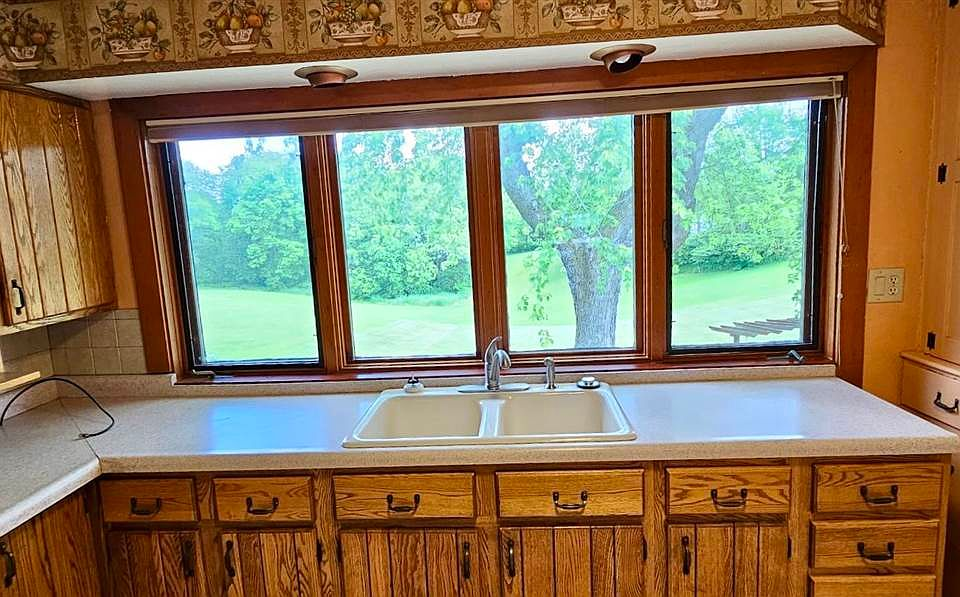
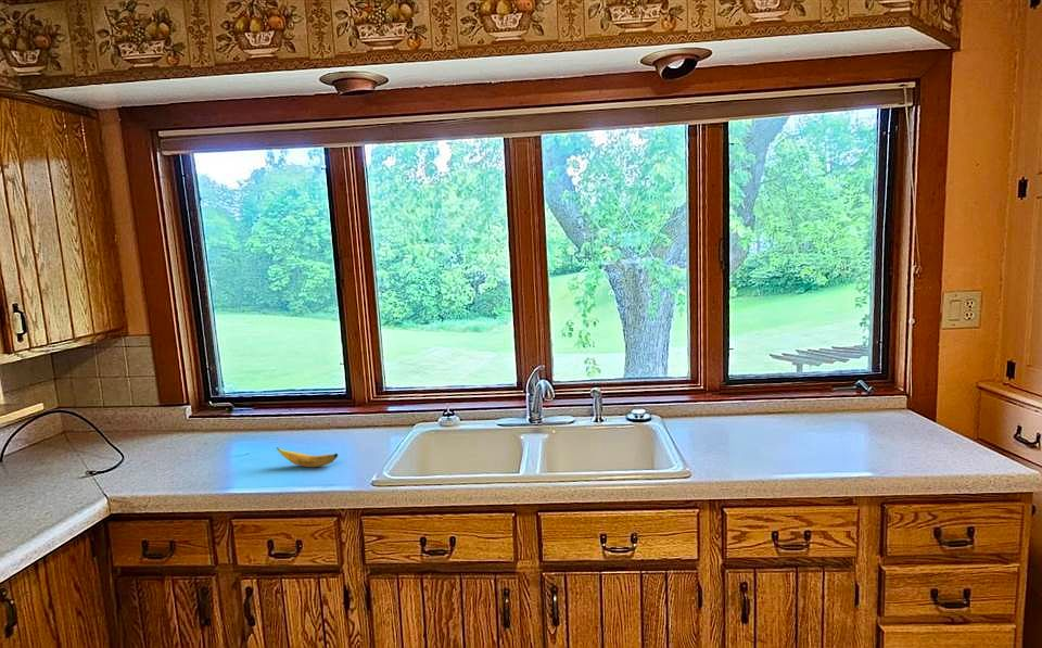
+ banana (307, 456)
